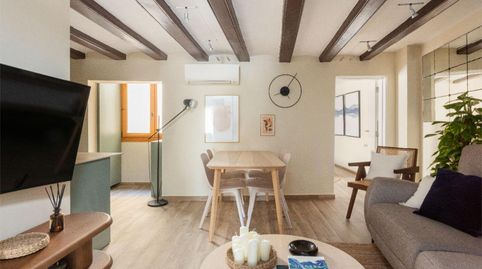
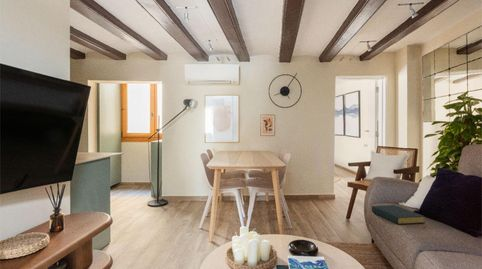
+ hardback book (396, 213)
